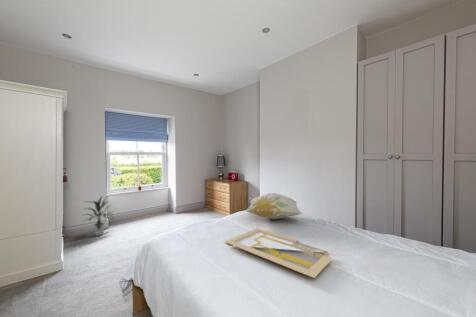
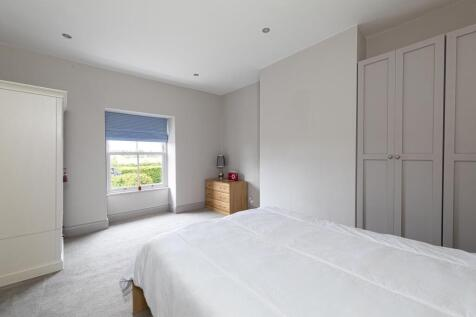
- decorative pillow (273, 205)
- indoor plant (98, 215)
- serving tray (278, 249)
